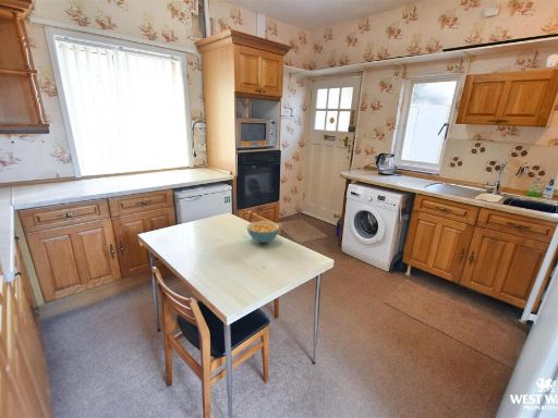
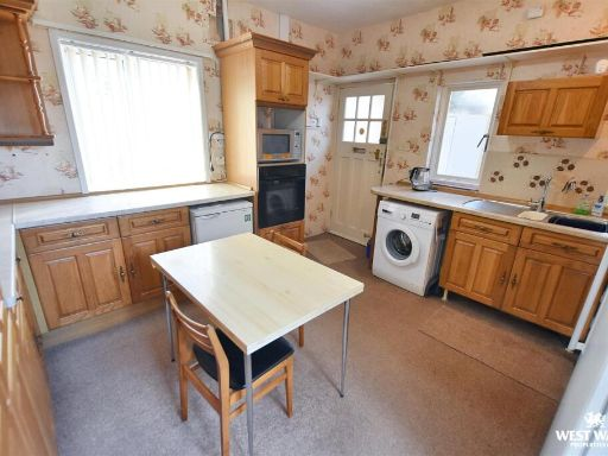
- cereal bowl (263, 233)
